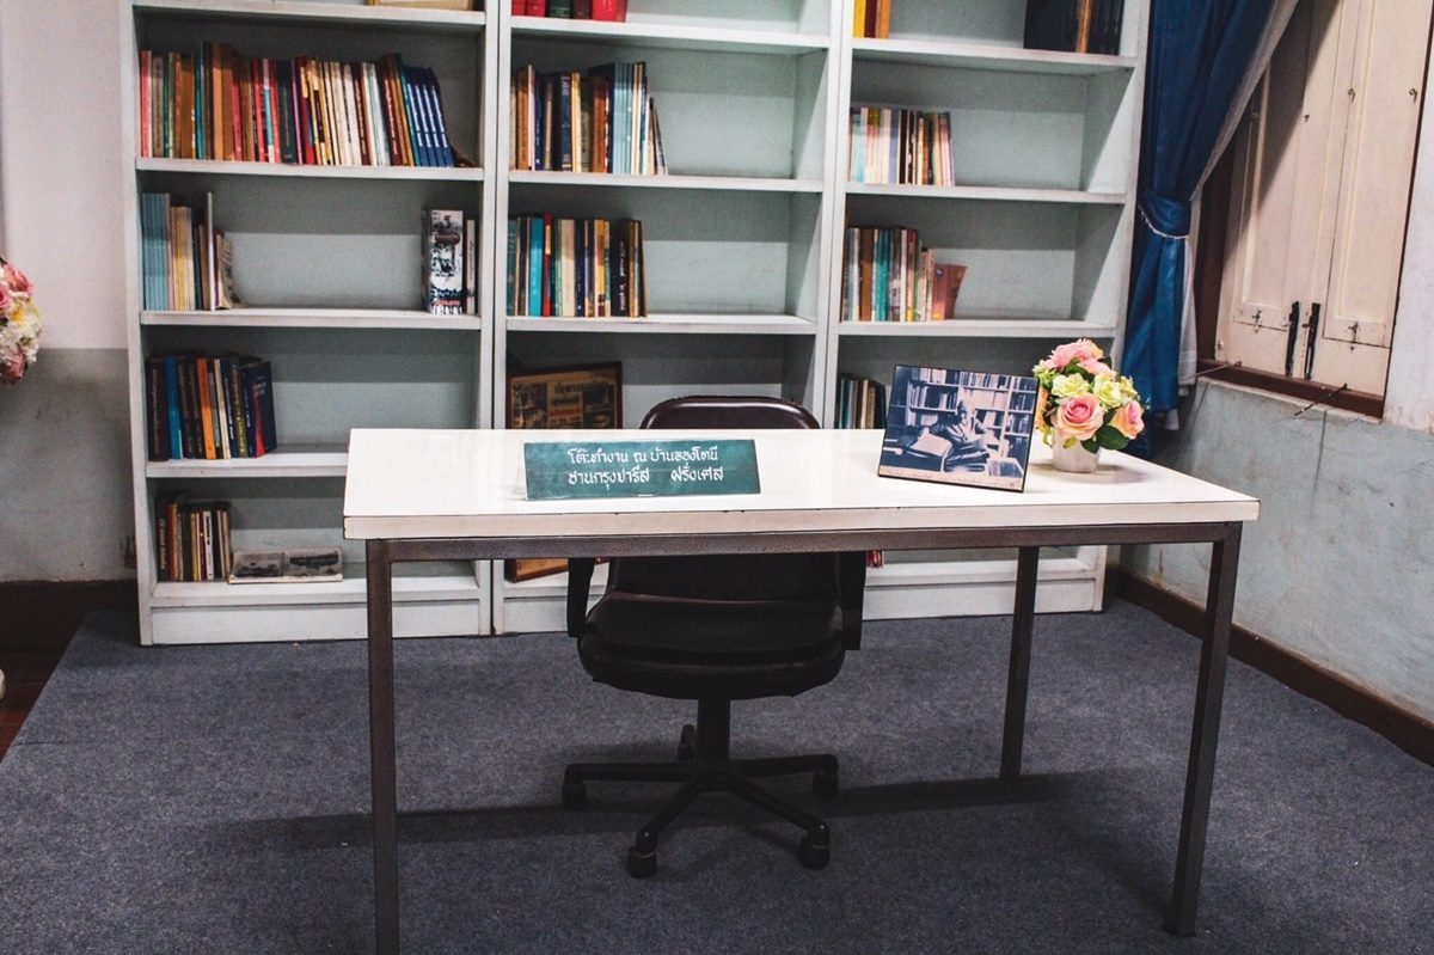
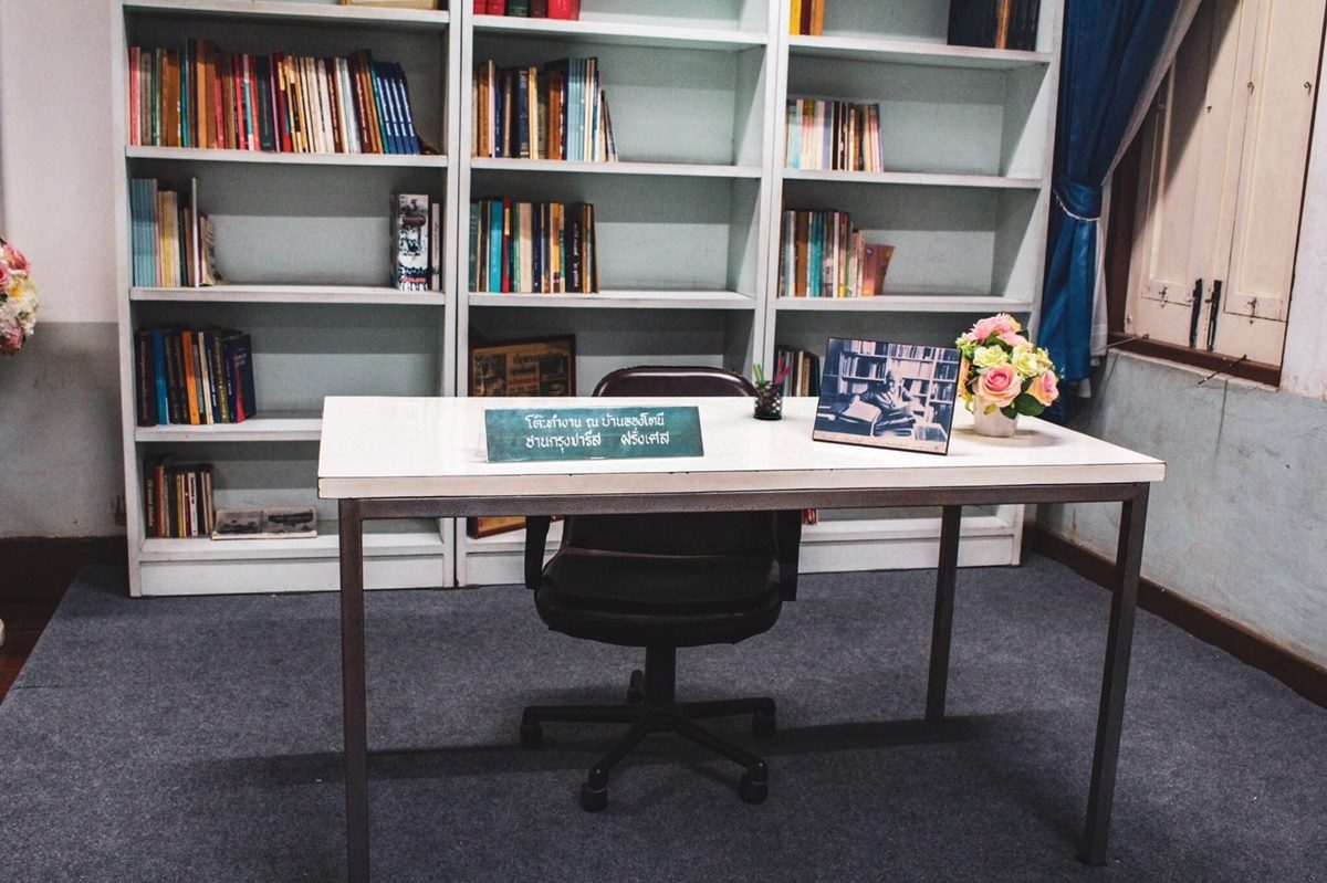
+ pen holder (769, 386)
